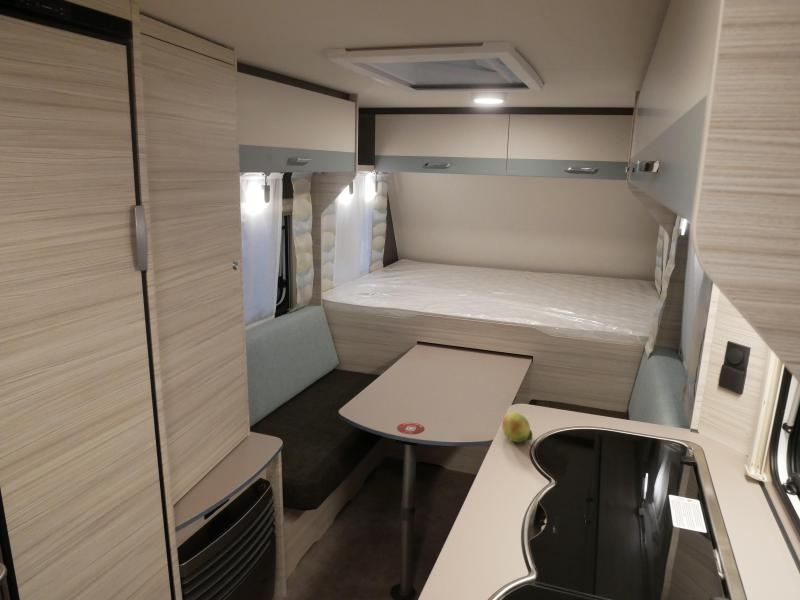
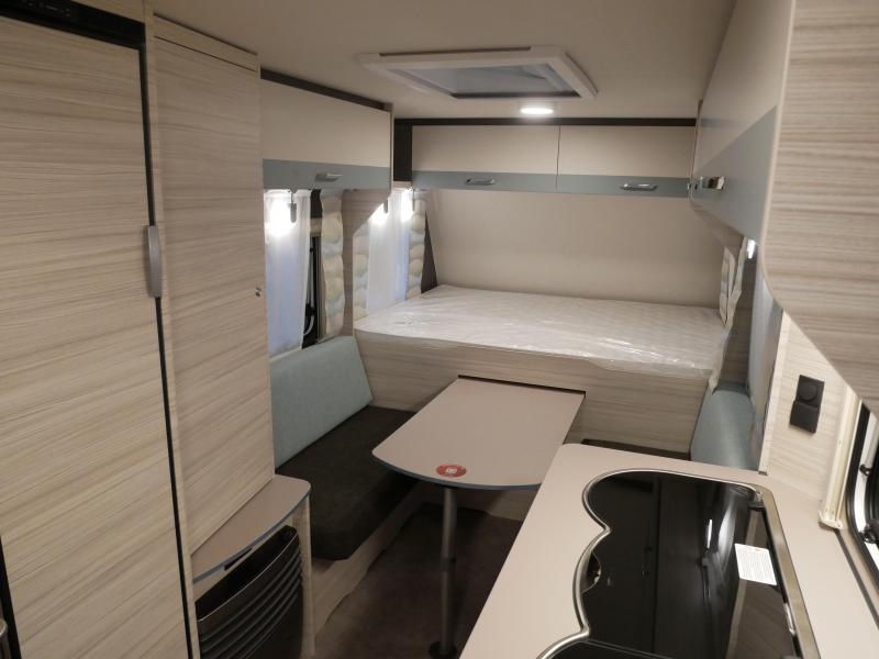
- fruit (516, 426)
